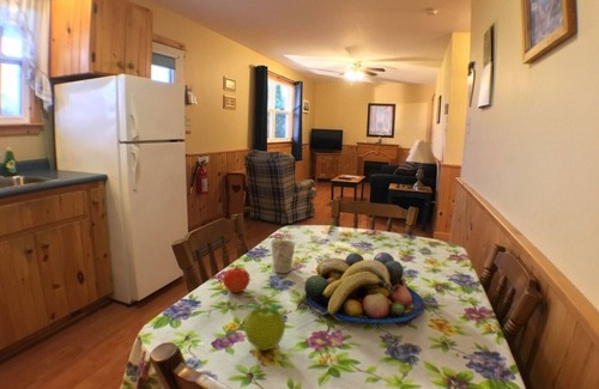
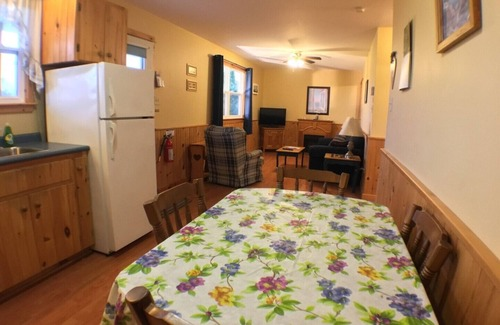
- fruit bowl (364, 278)
- apple (236, 278)
- mug (280, 259)
- fruit (264, 326)
